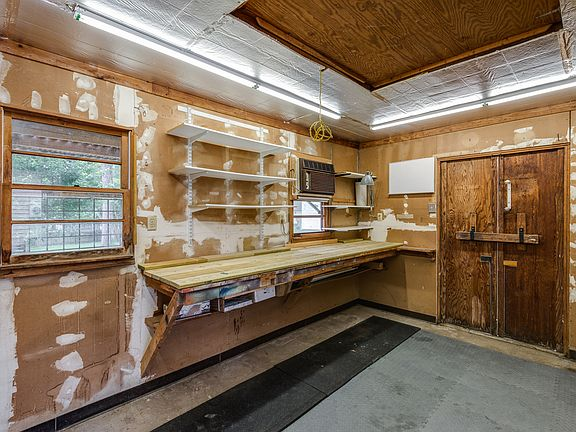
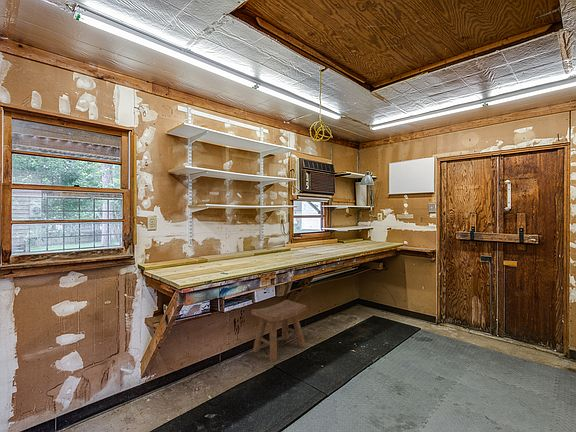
+ stool (282, 327)
